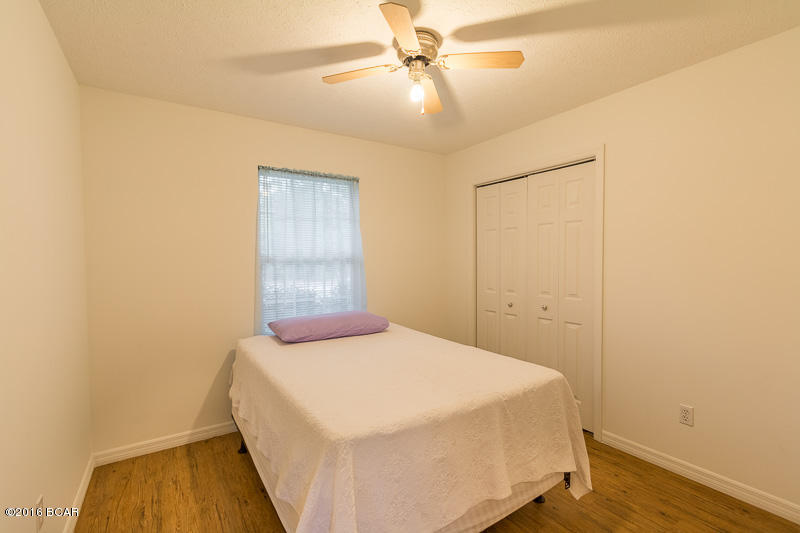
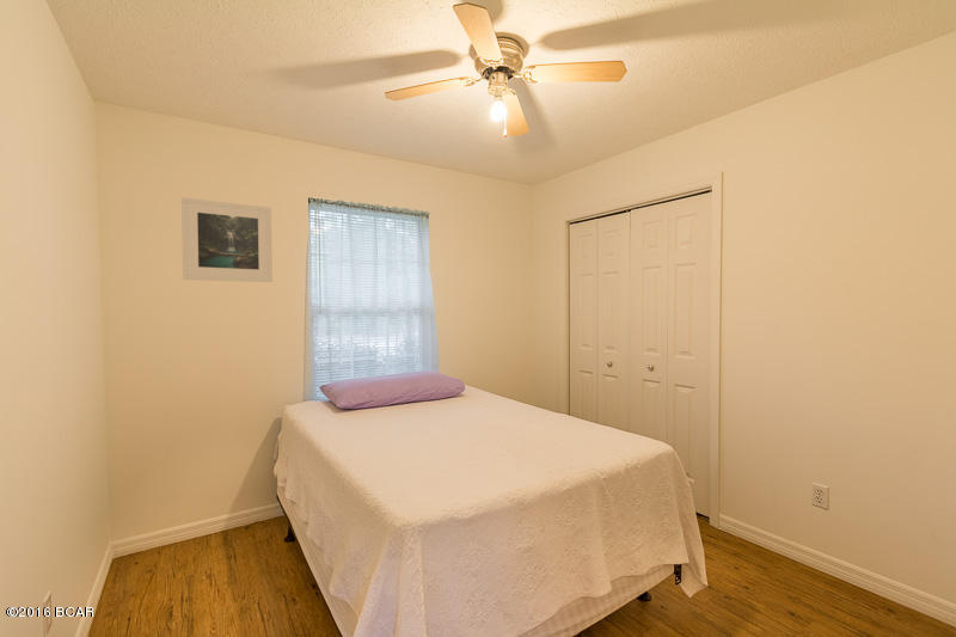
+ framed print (228, 241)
